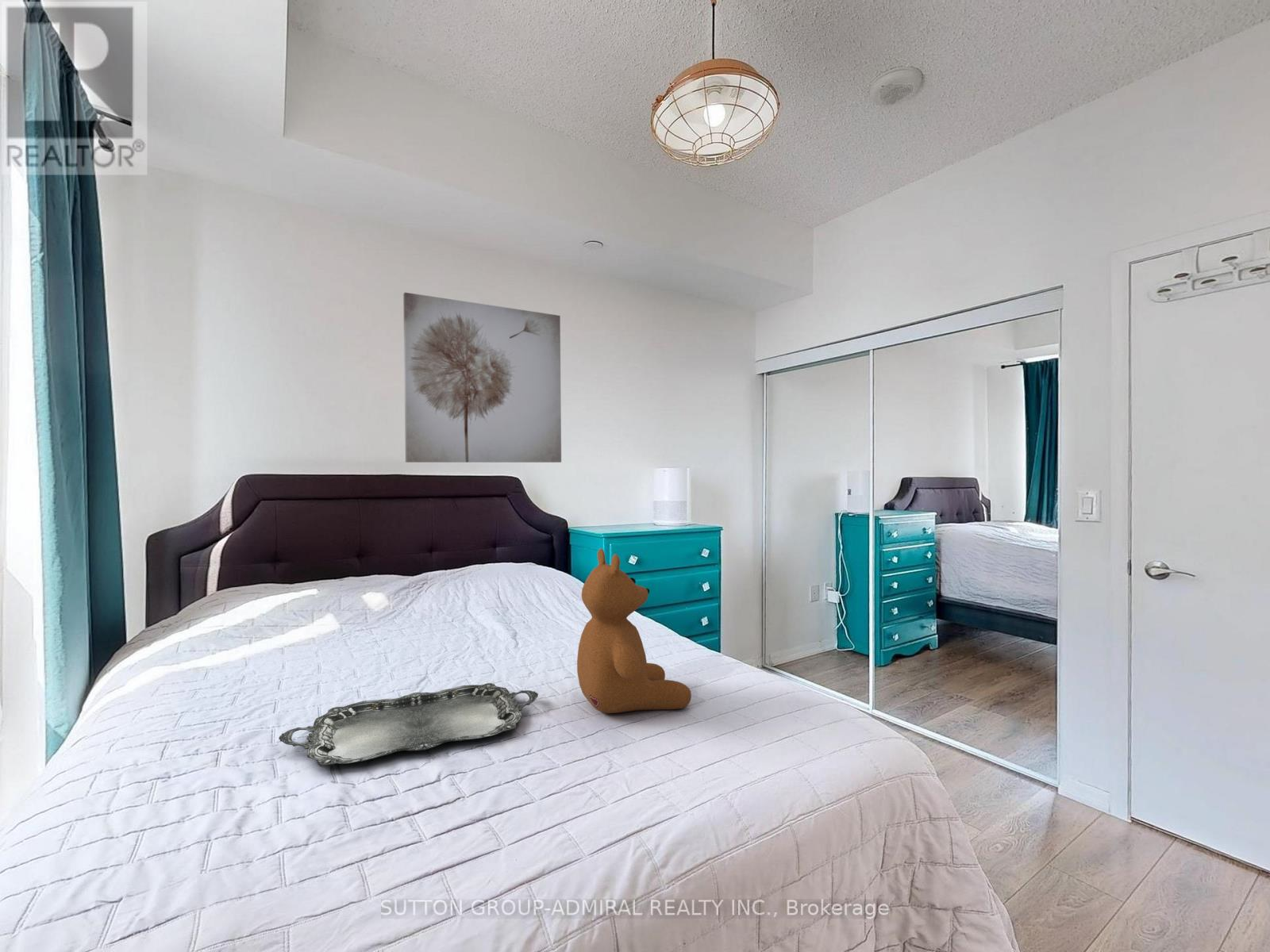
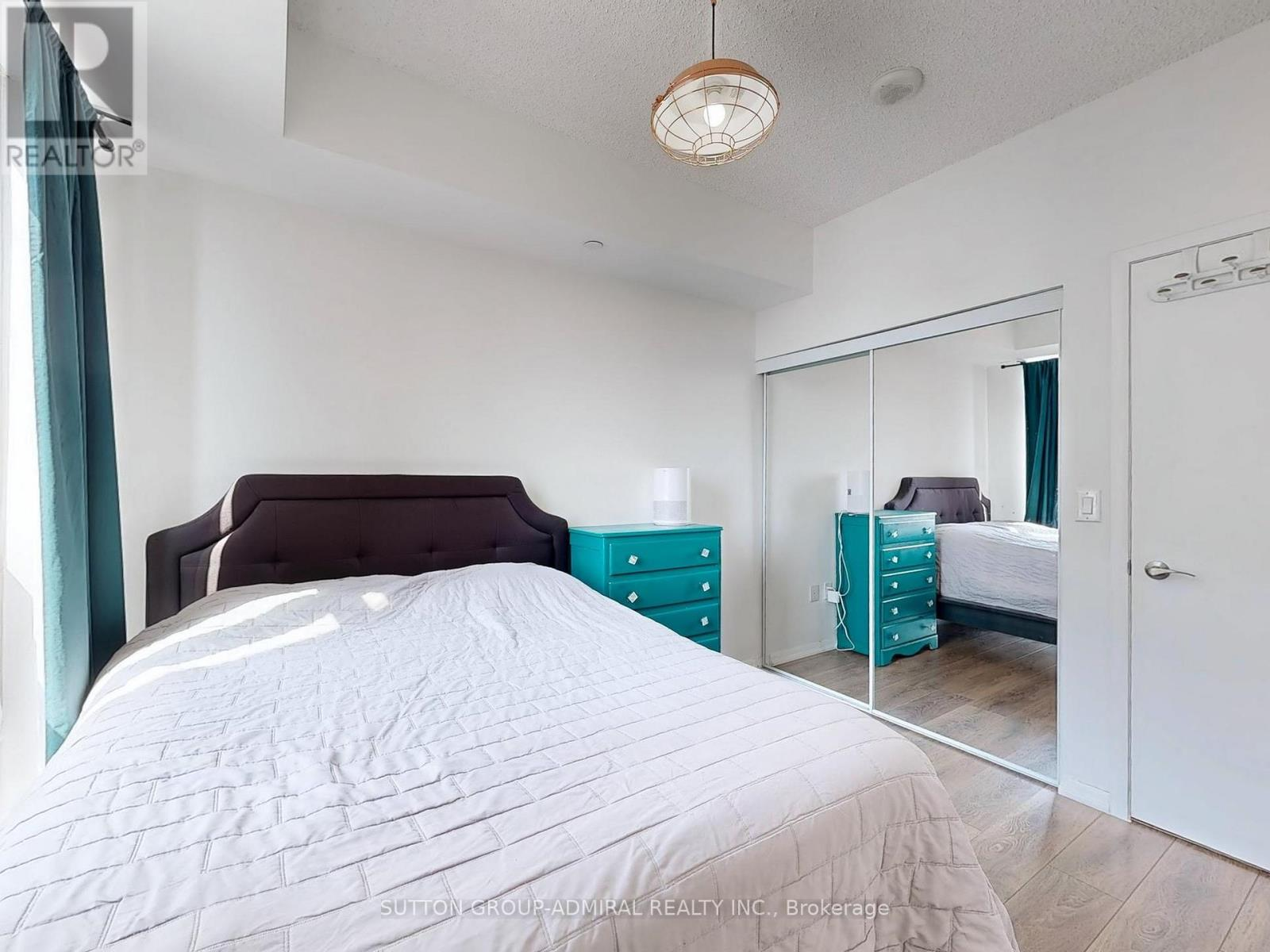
- wall art (487, 384)
- teddy bear (630, 627)
- serving tray (419, 718)
